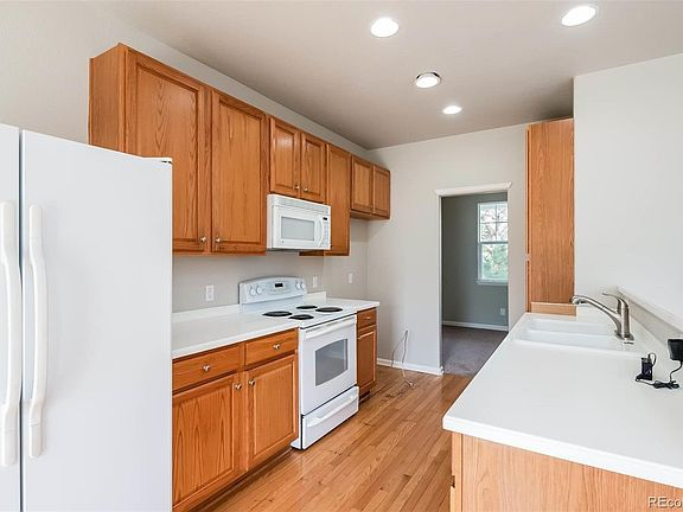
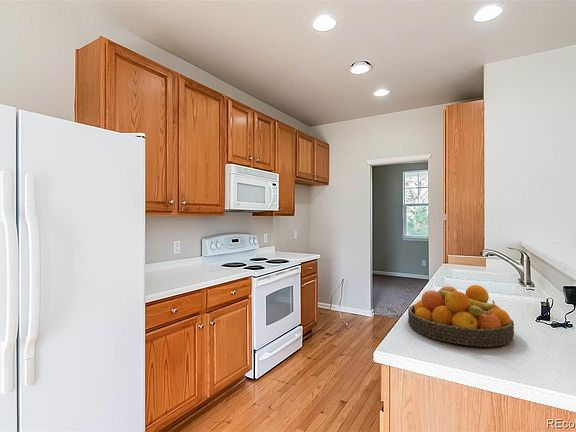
+ fruit bowl (457, 307)
